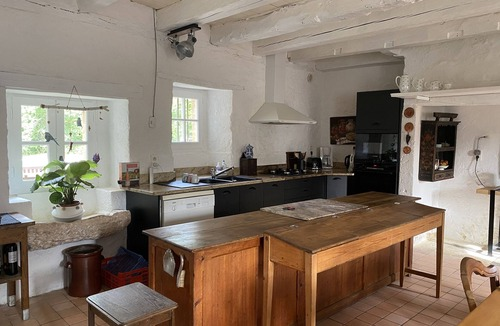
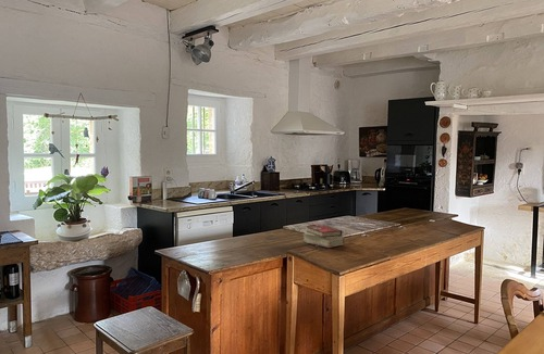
+ book (323, 236)
